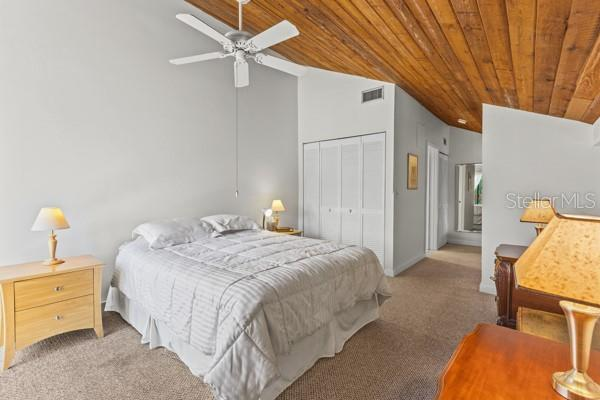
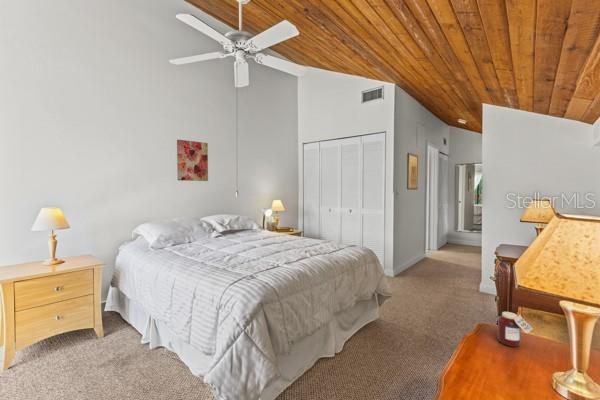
+ jar (513, 329)
+ wall art (193, 161)
